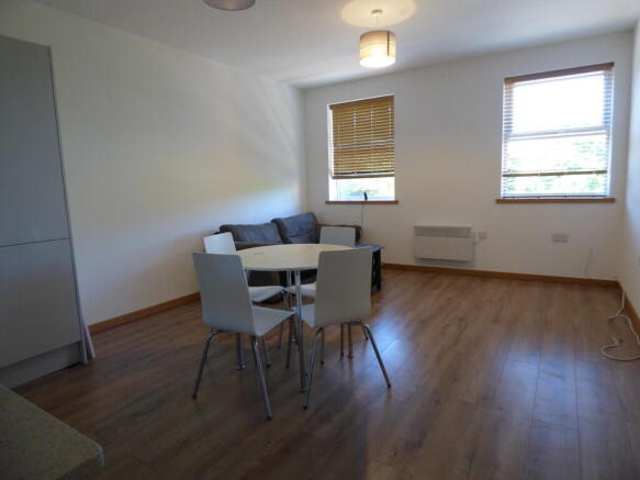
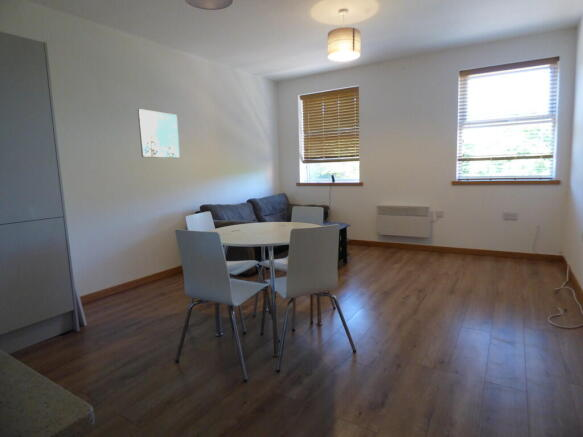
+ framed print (160, 134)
